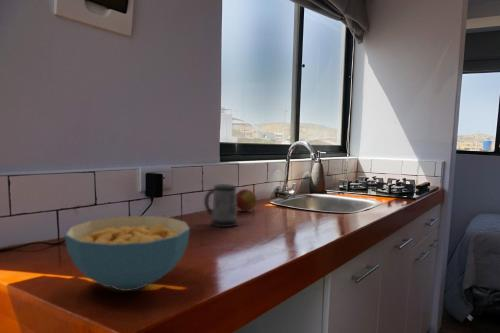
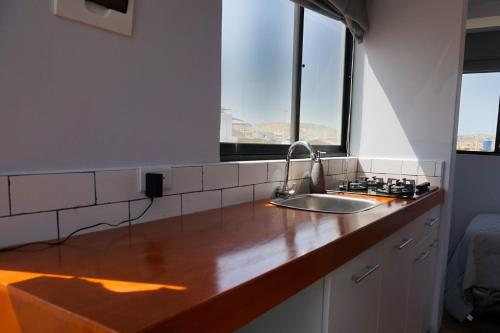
- apple (245, 200)
- cereal bowl (130, 256)
- mug (219, 204)
